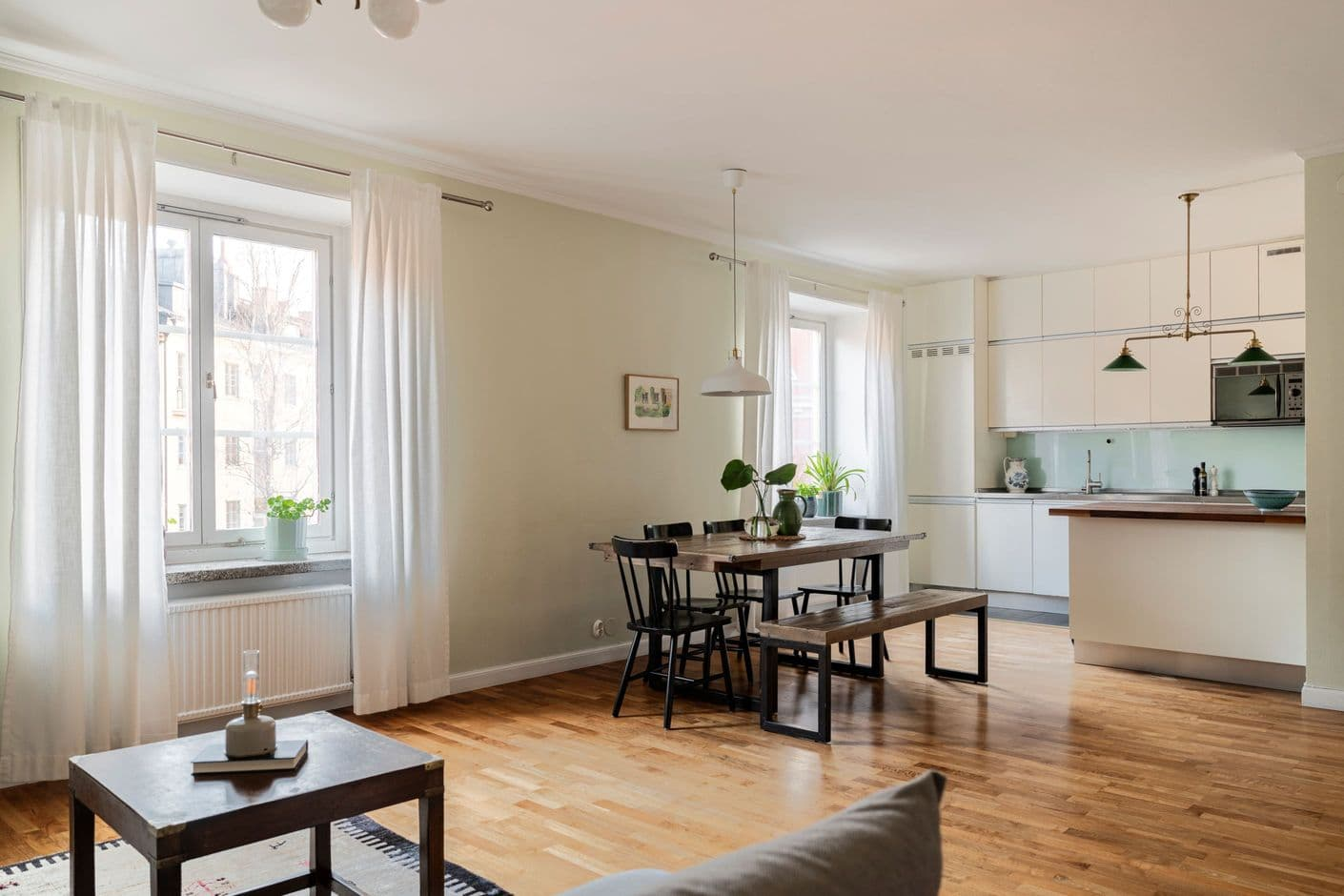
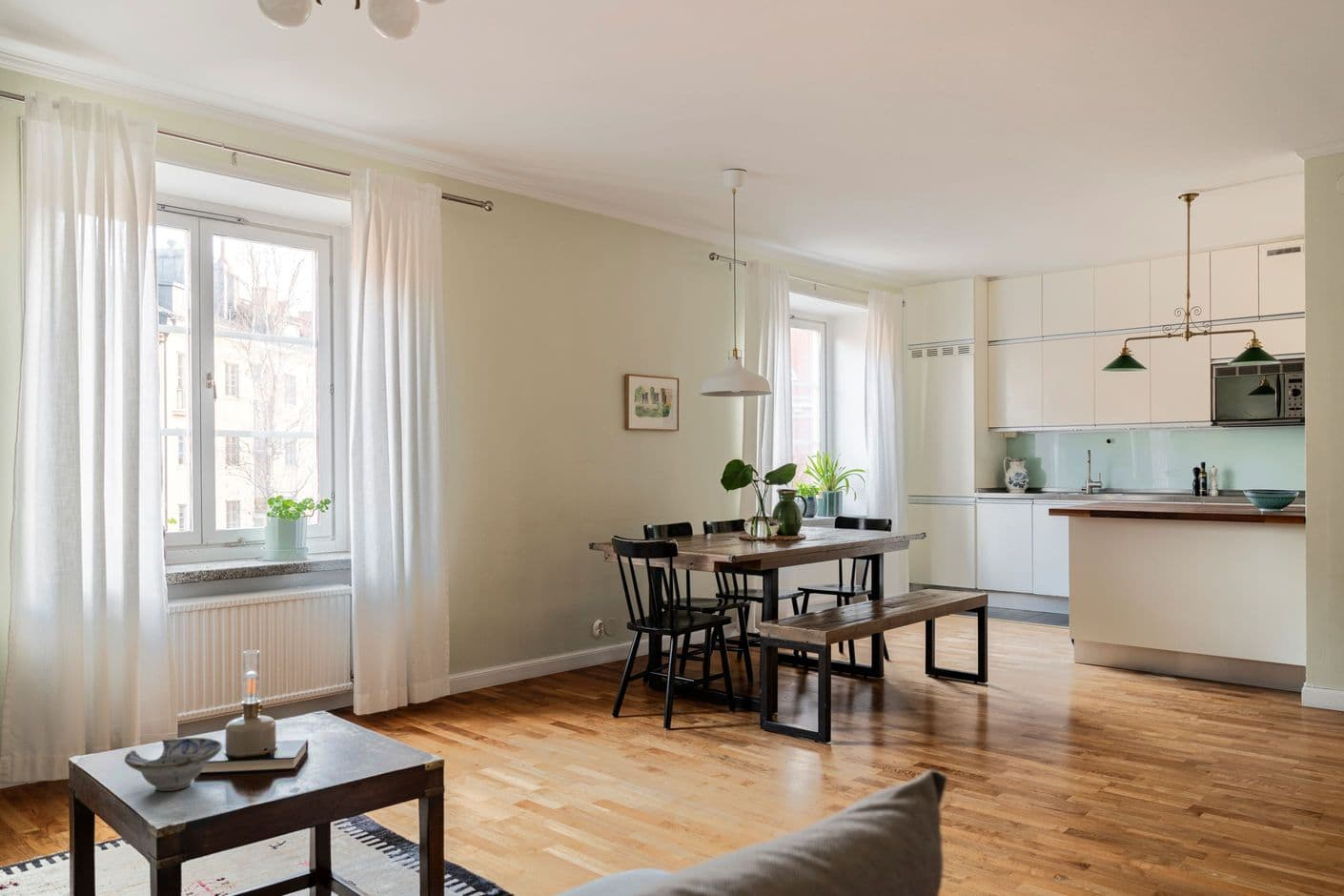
+ ceramic bowl (174, 767)
